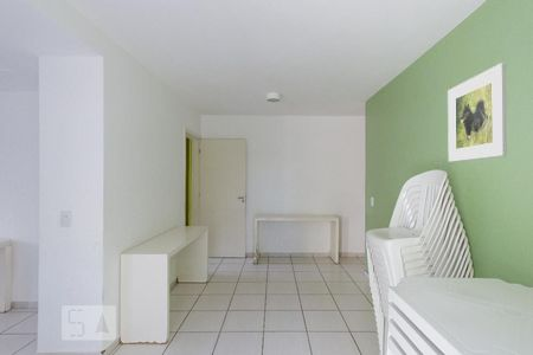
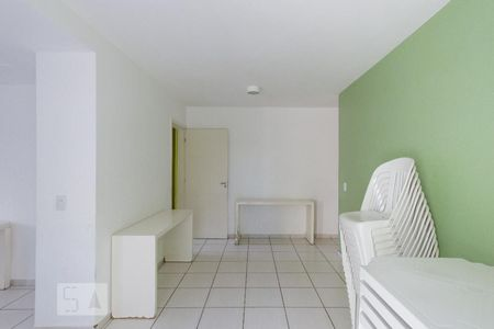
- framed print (473, 118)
